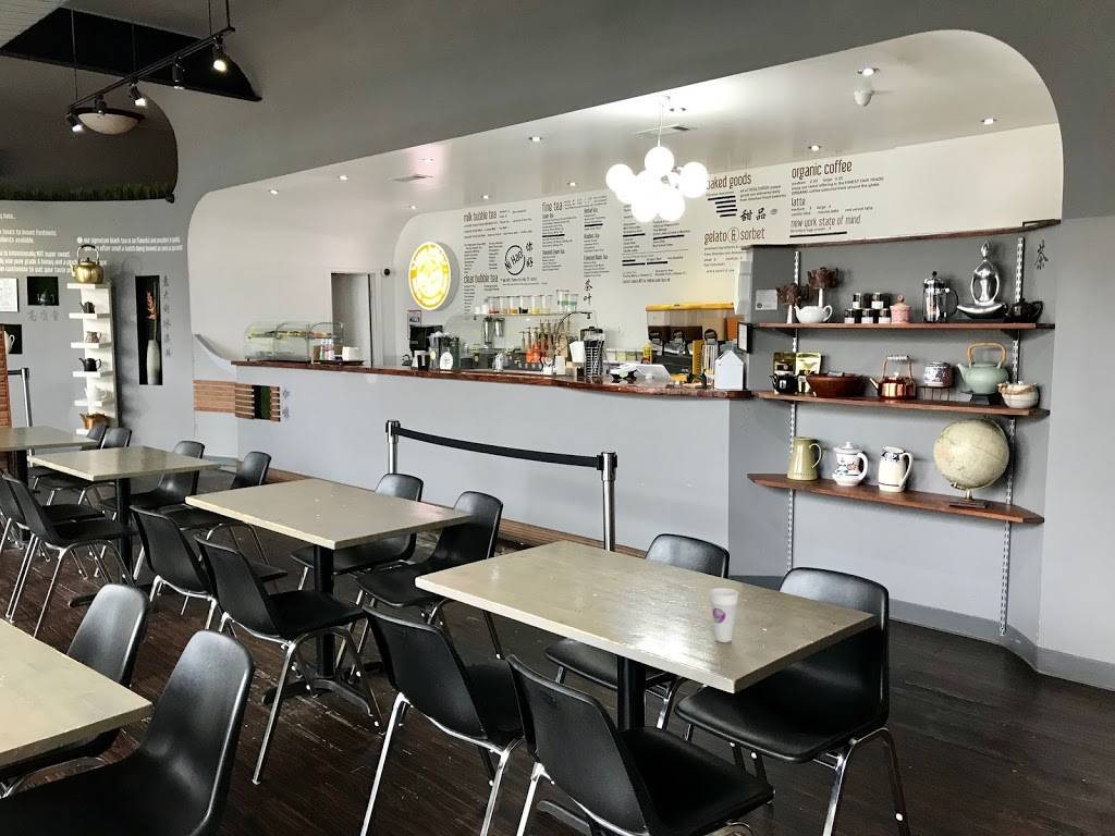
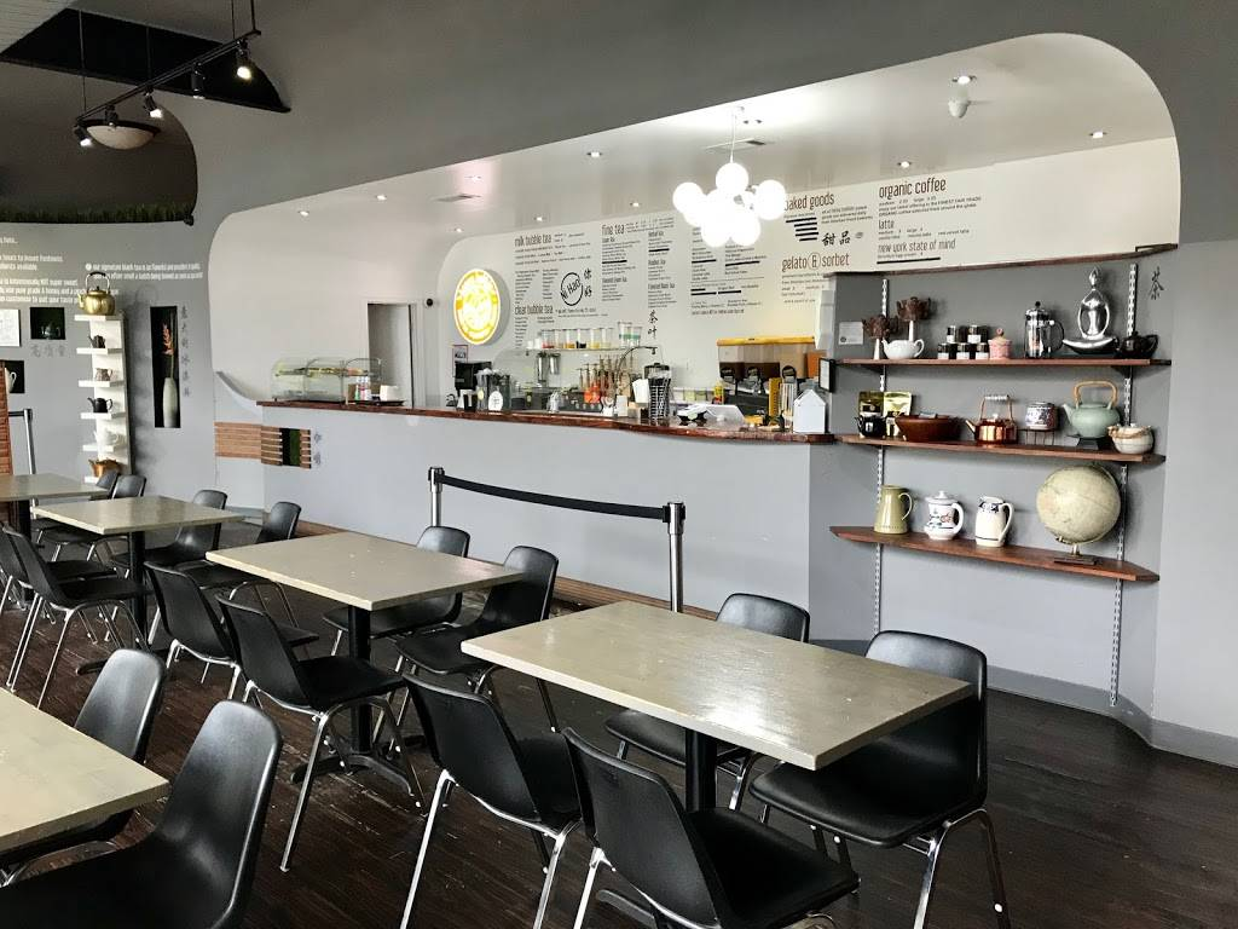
- cup (723, 615)
